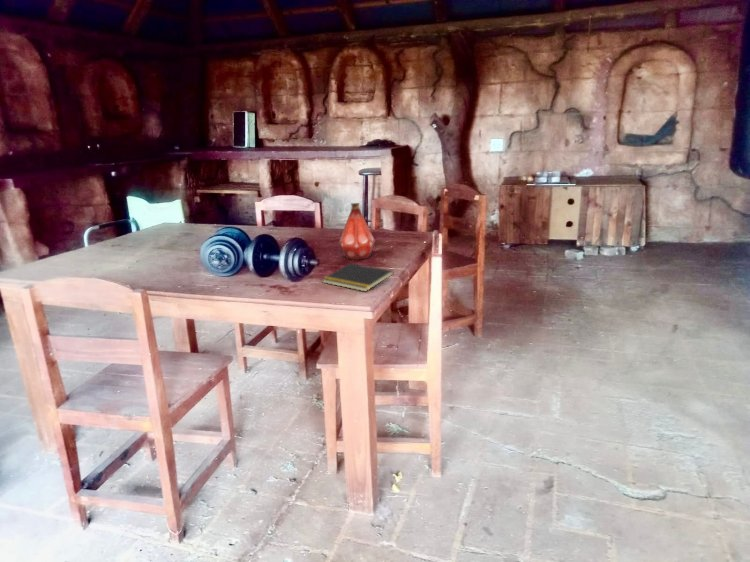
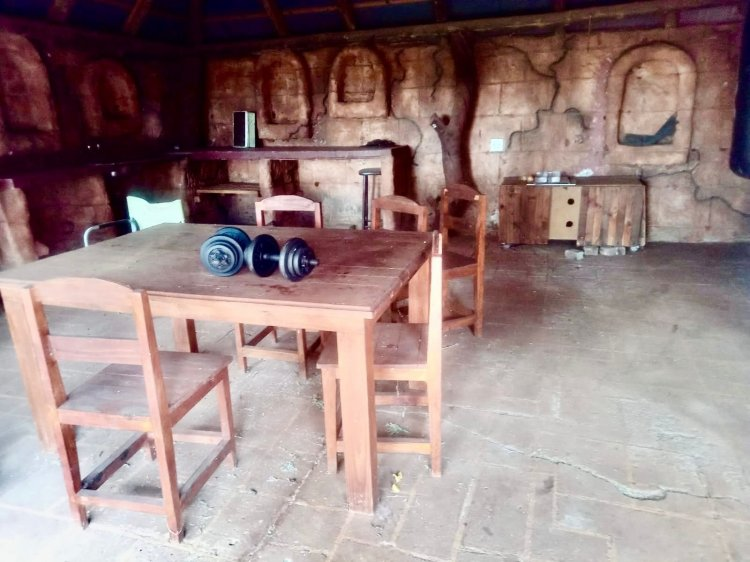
- bottle (356, 230)
- notepad (357, 276)
